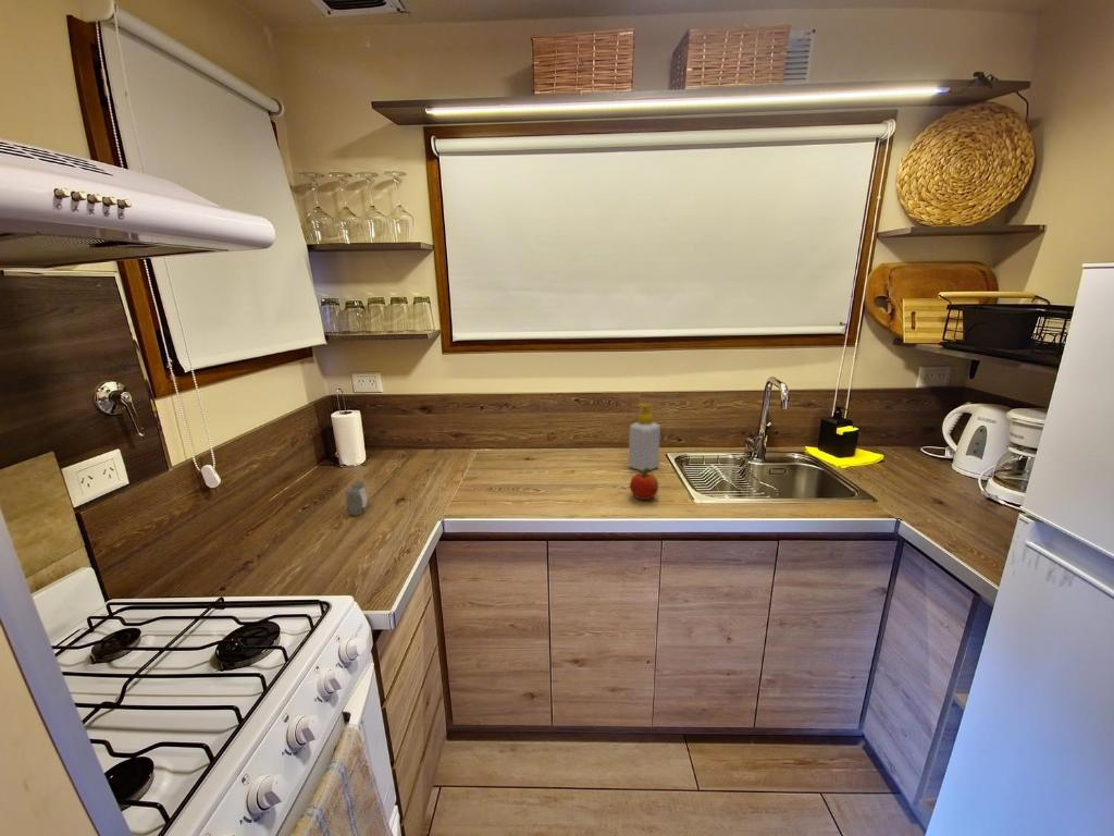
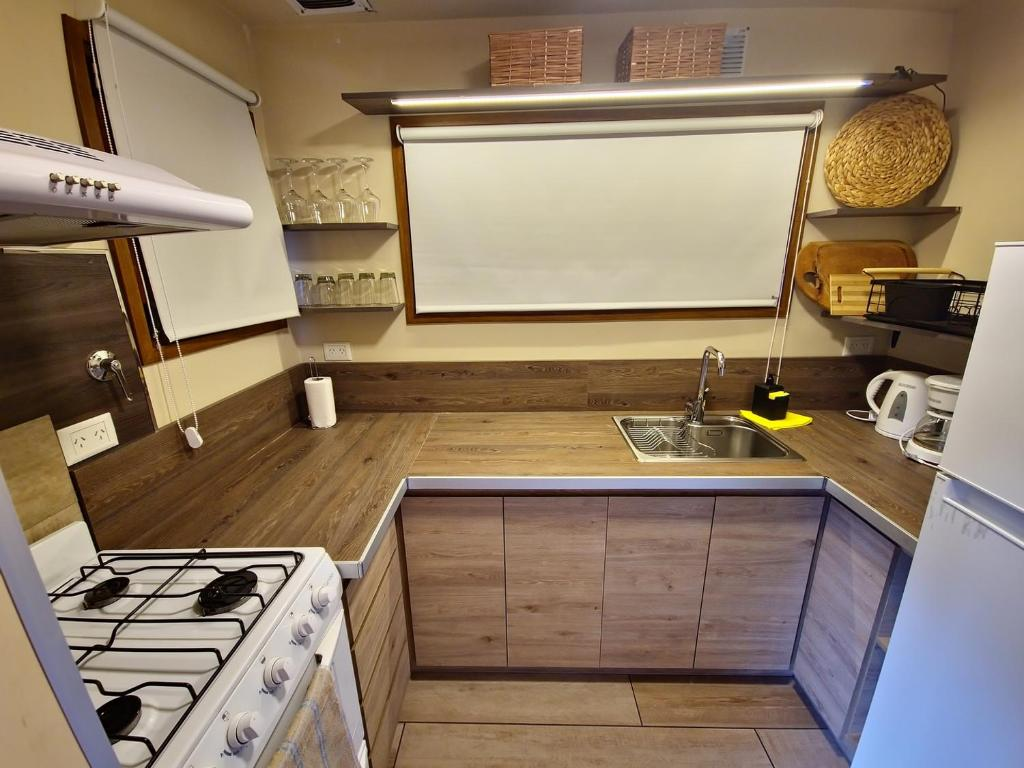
- fruit (643, 483)
- salt and pepper shaker (356, 497)
- soap bottle (644, 437)
